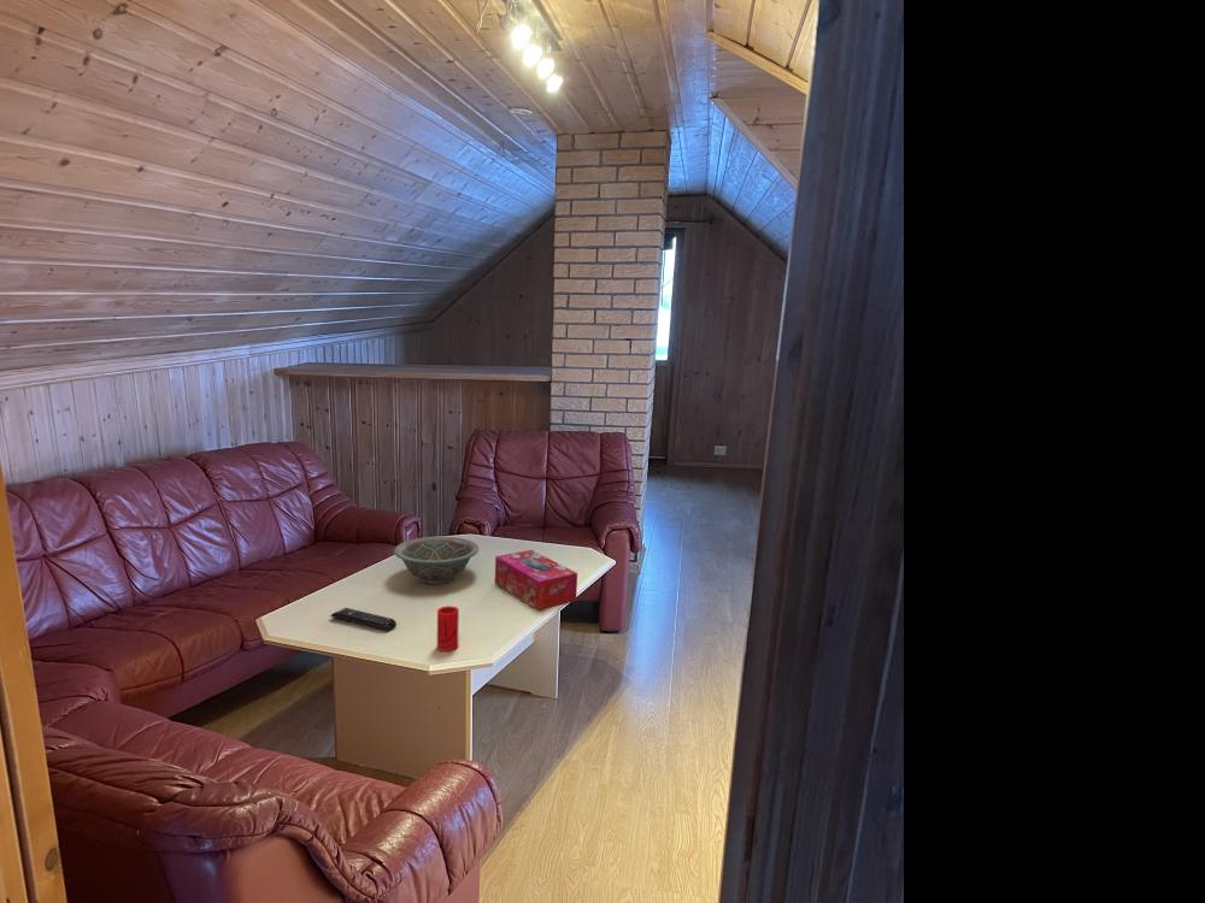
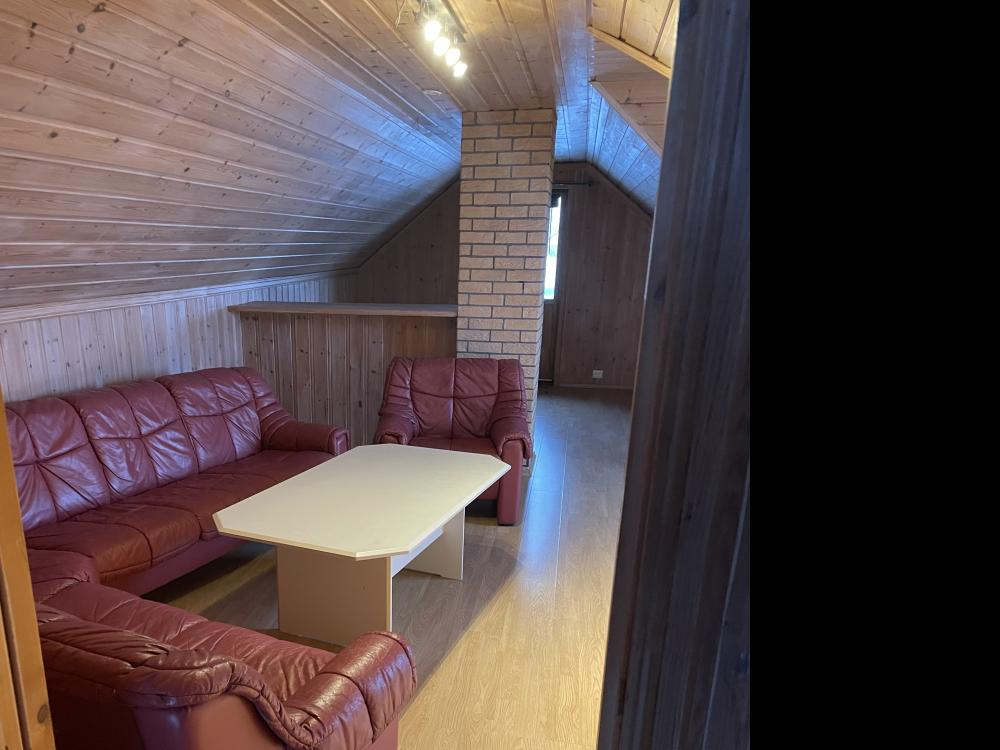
- tissue box (534, 578)
- decorative bowl (436, 562)
- remote control (363, 619)
- cup (447, 627)
